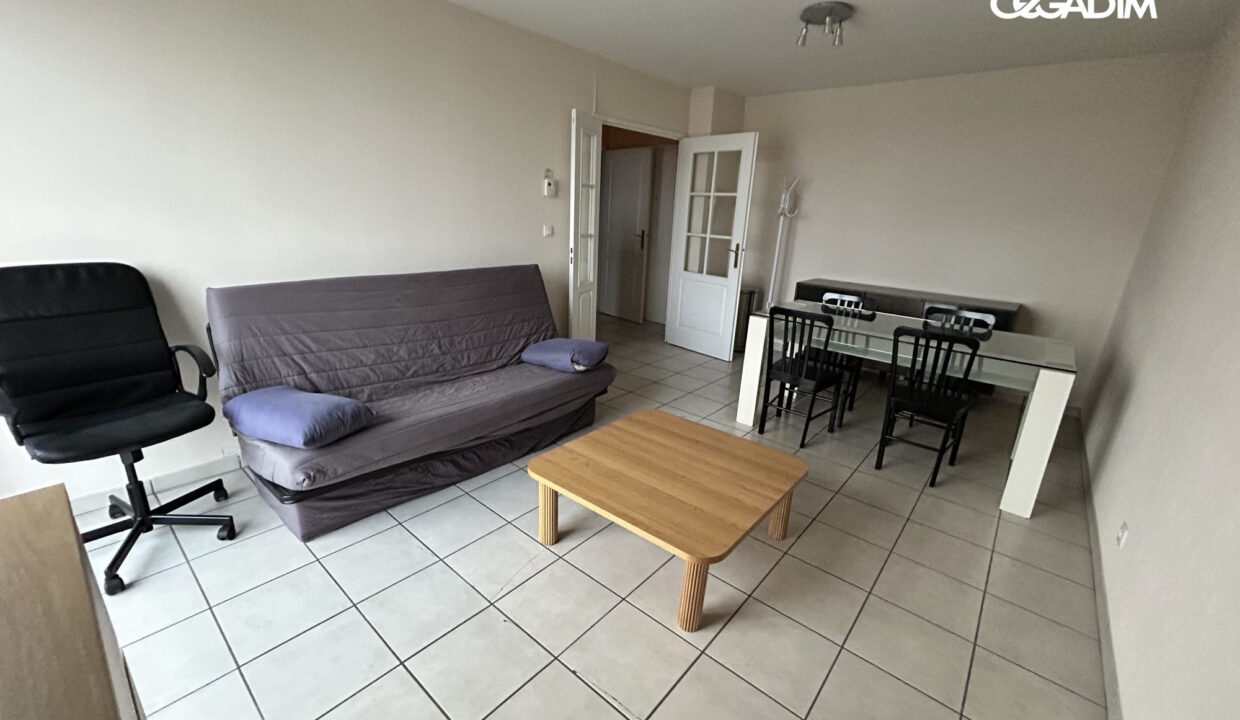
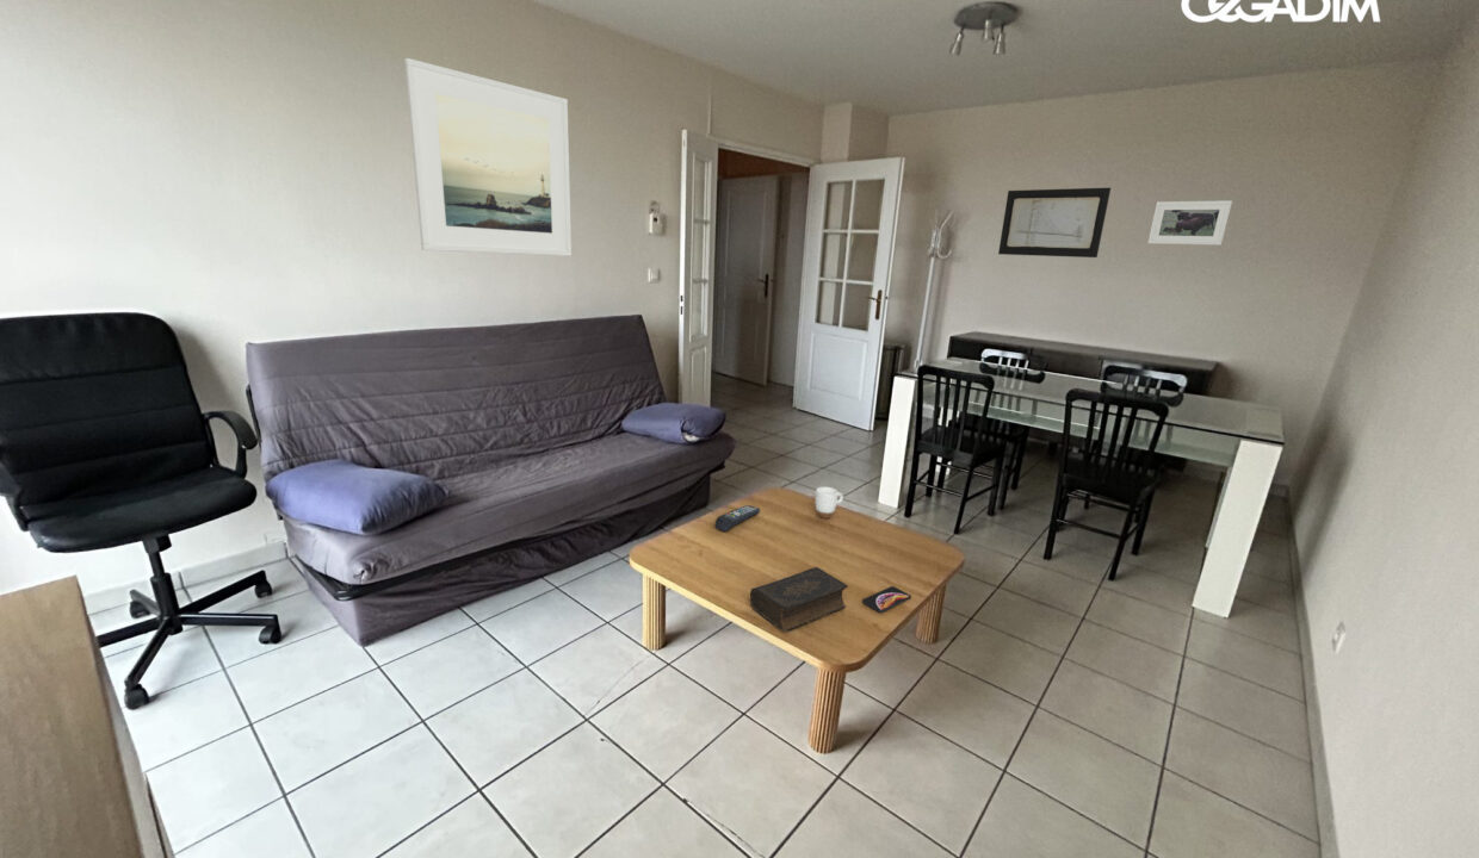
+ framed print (1188, 223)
+ book (799, 596)
+ wall art (1051, 223)
+ mug (829, 502)
+ smartphone (886, 598)
+ remote control (737, 516)
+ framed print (499, 169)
